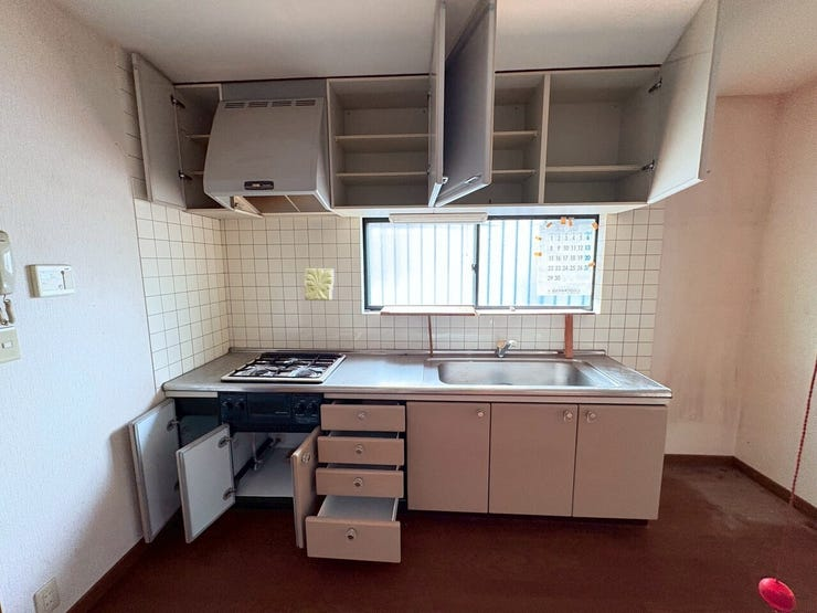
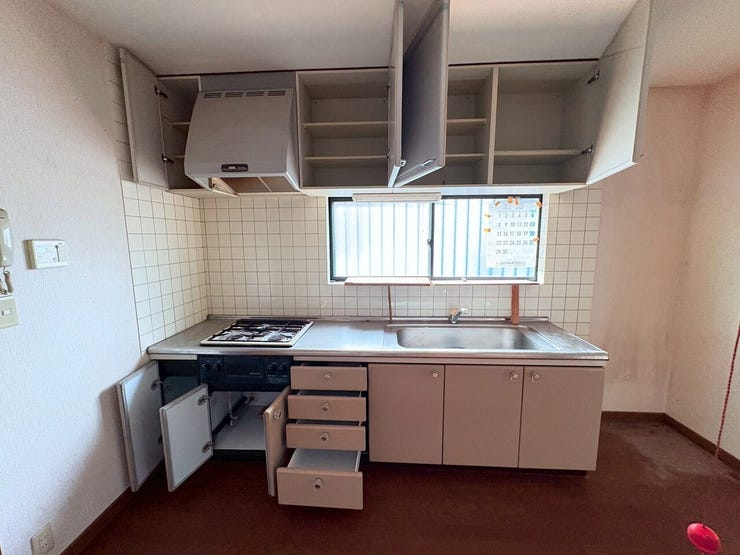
- decorative tile (319, 284)
